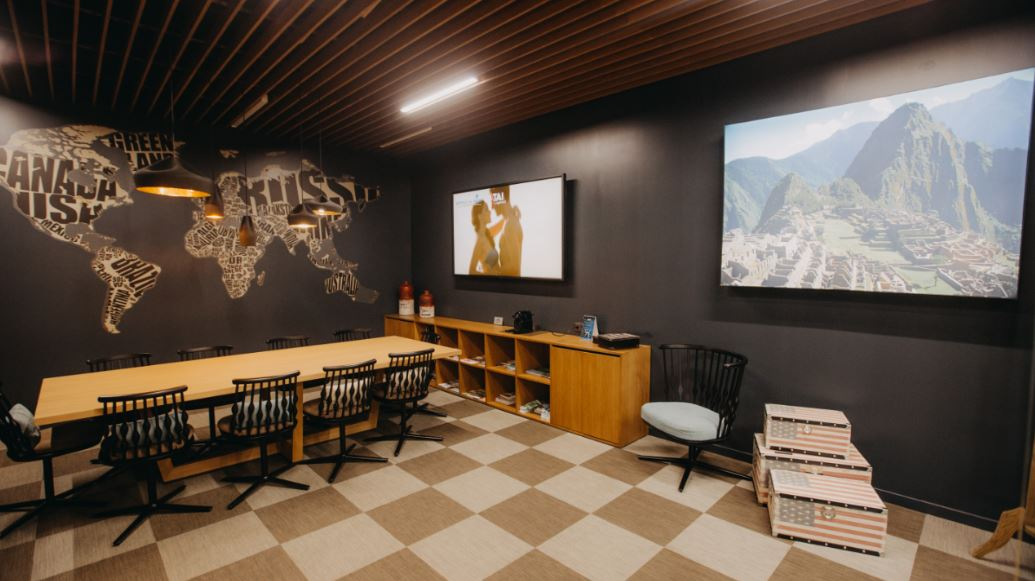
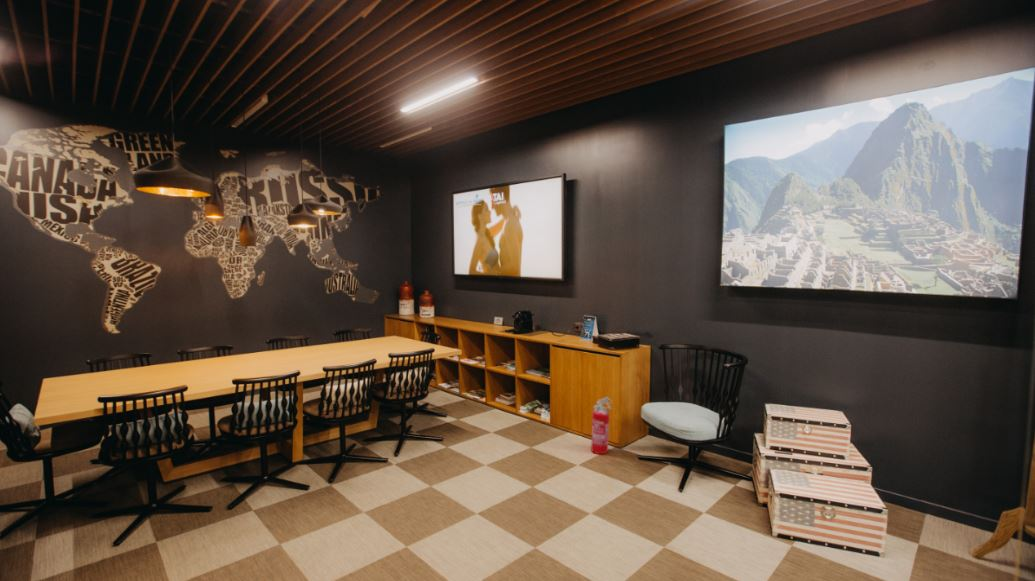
+ fire extinguisher (602, 423)
